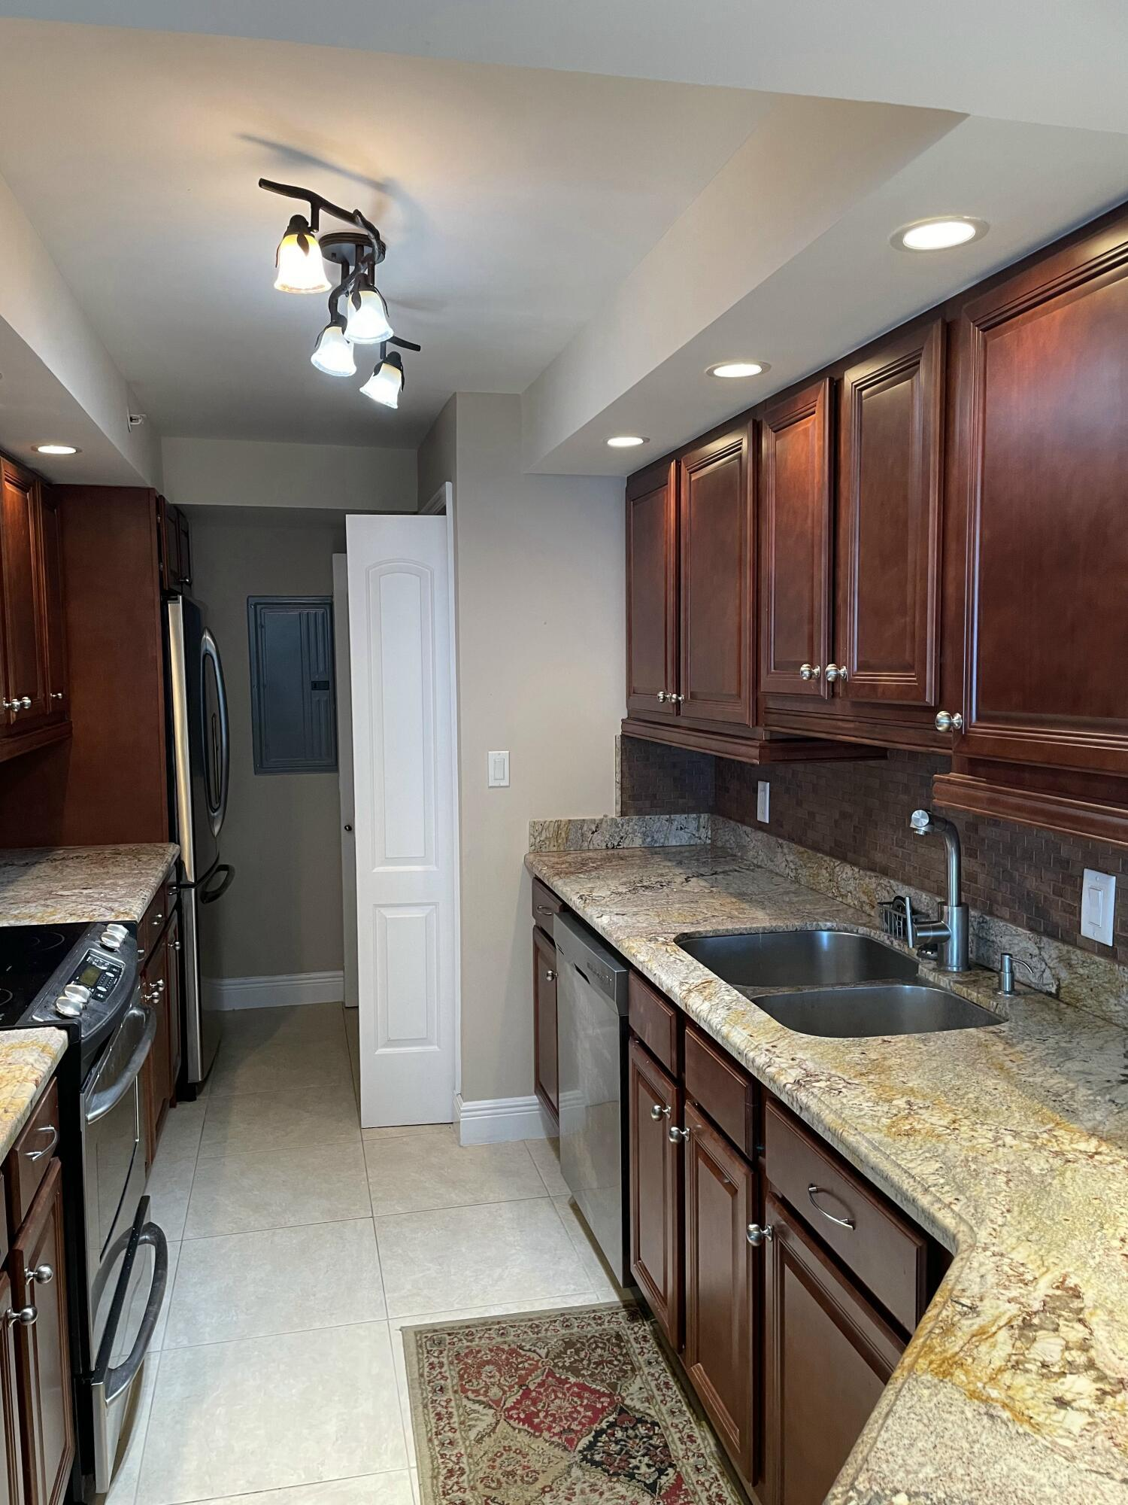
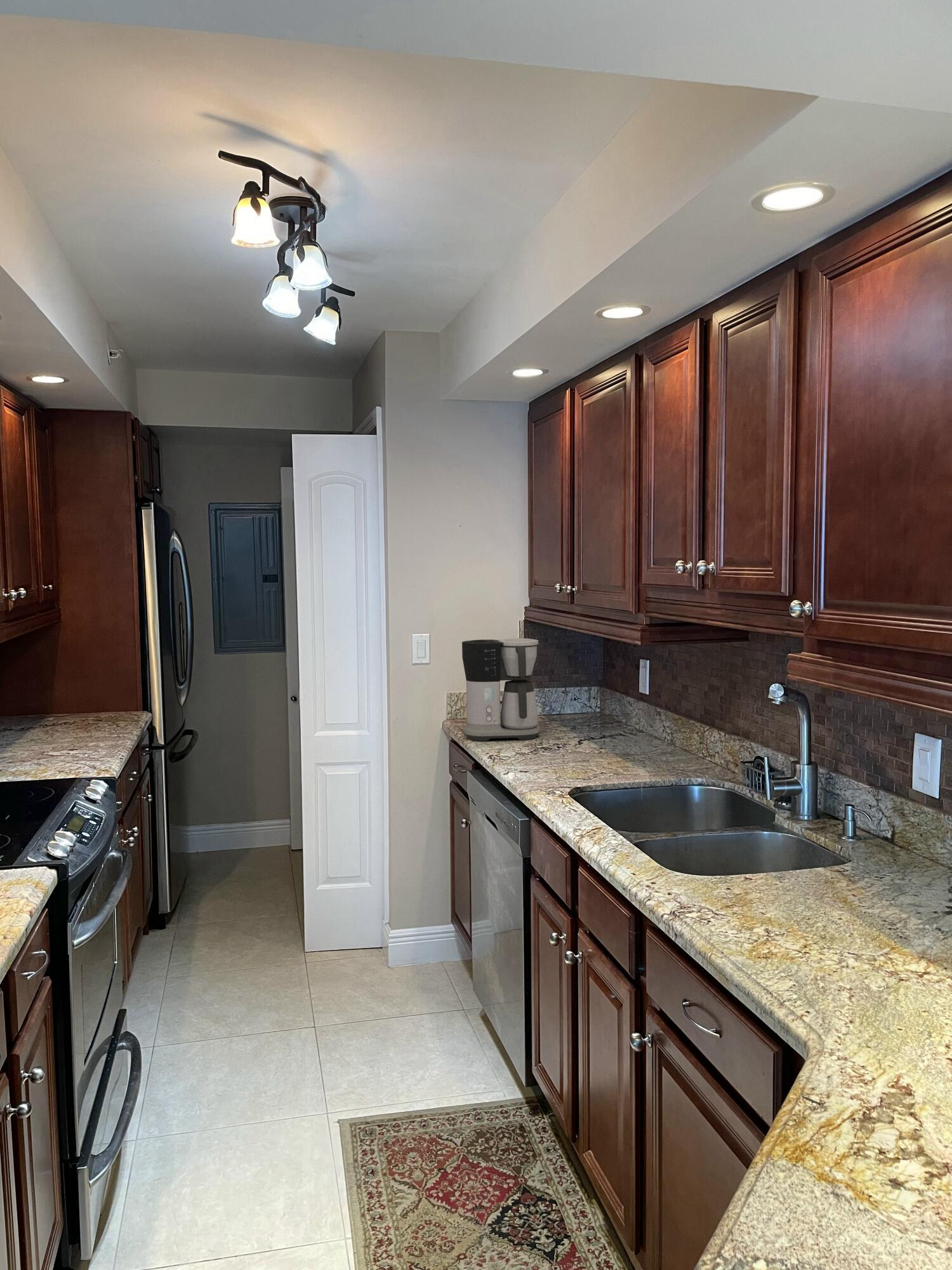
+ coffee maker (499, 688)
